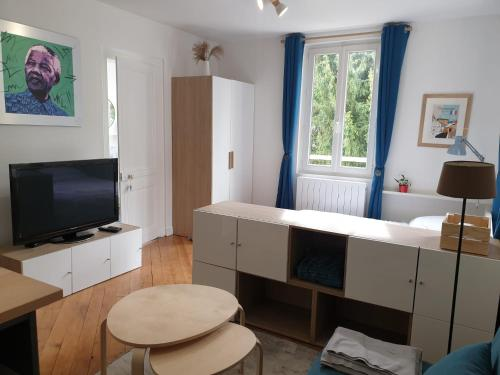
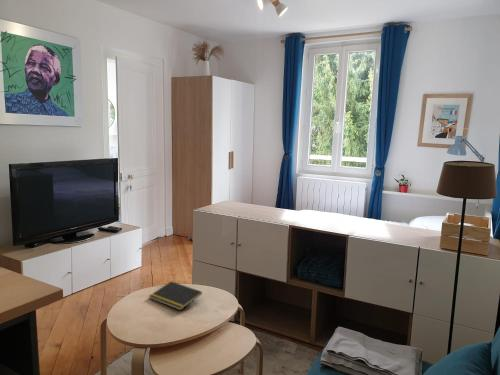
+ notepad (175, 294)
